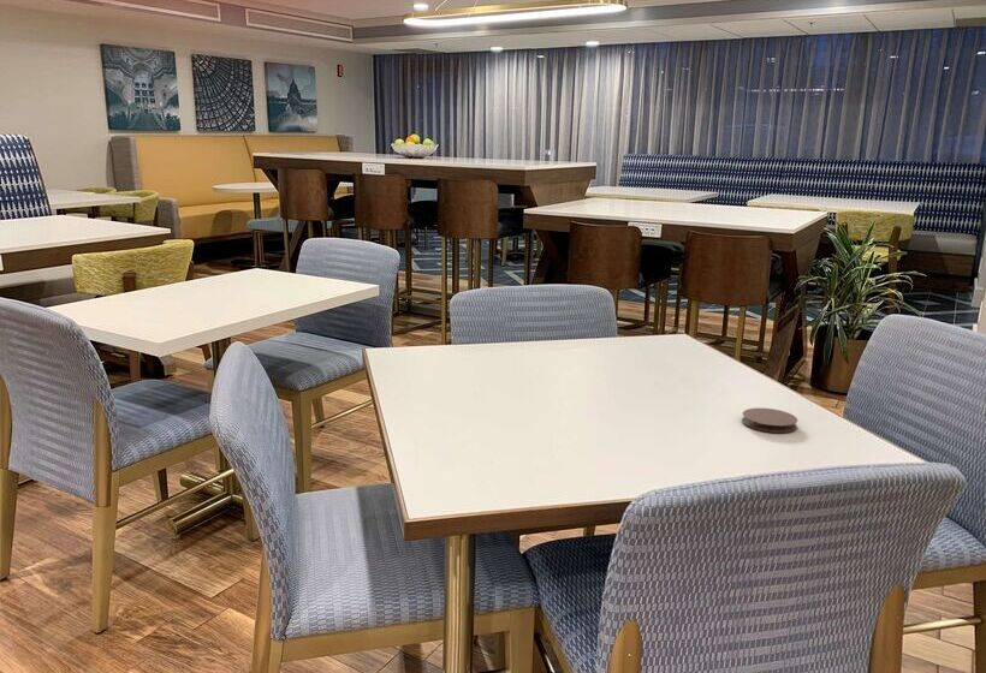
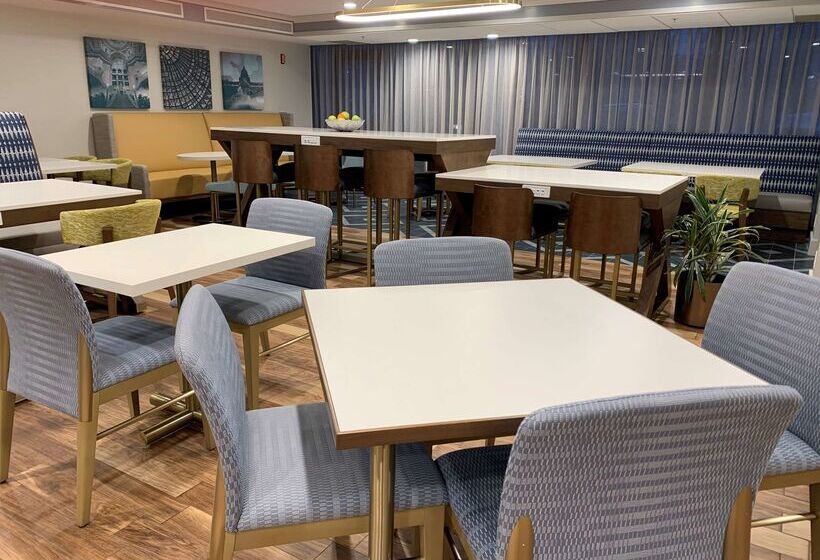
- coaster (768, 419)
